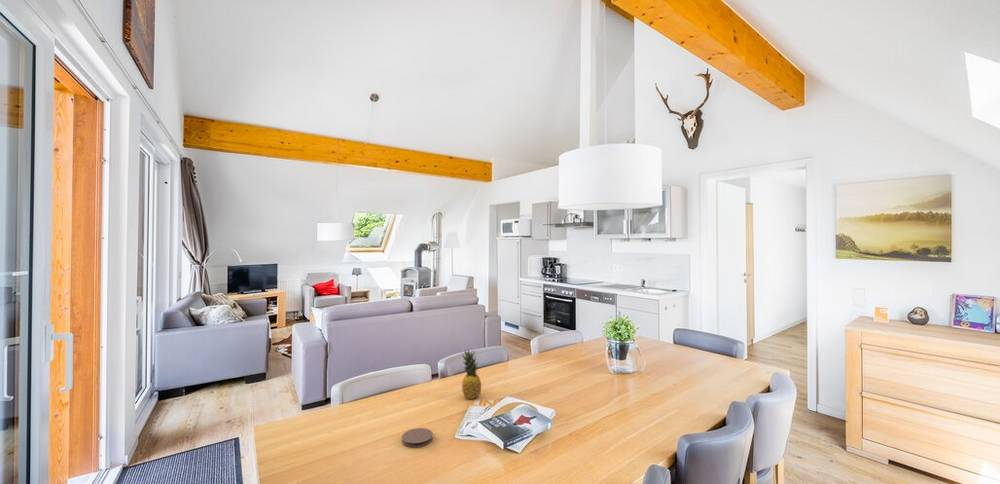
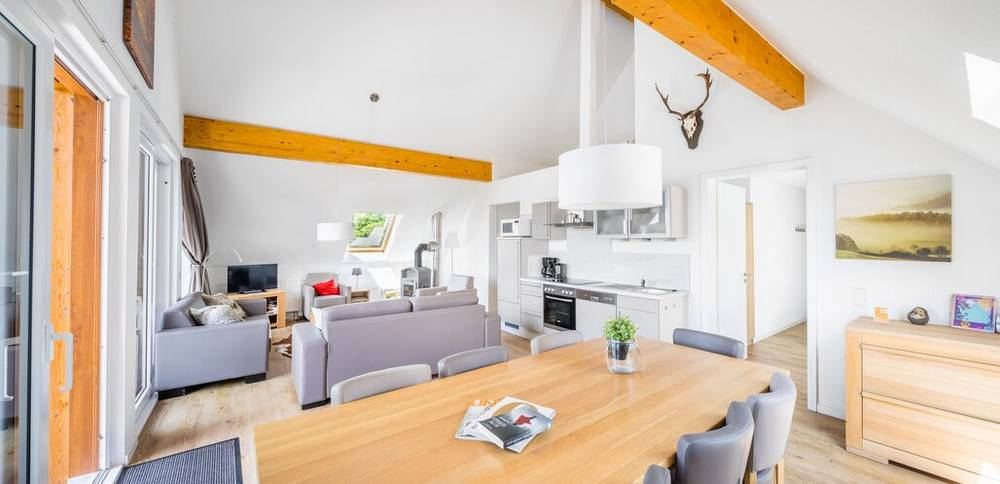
- coaster (417, 437)
- fruit (471, 372)
